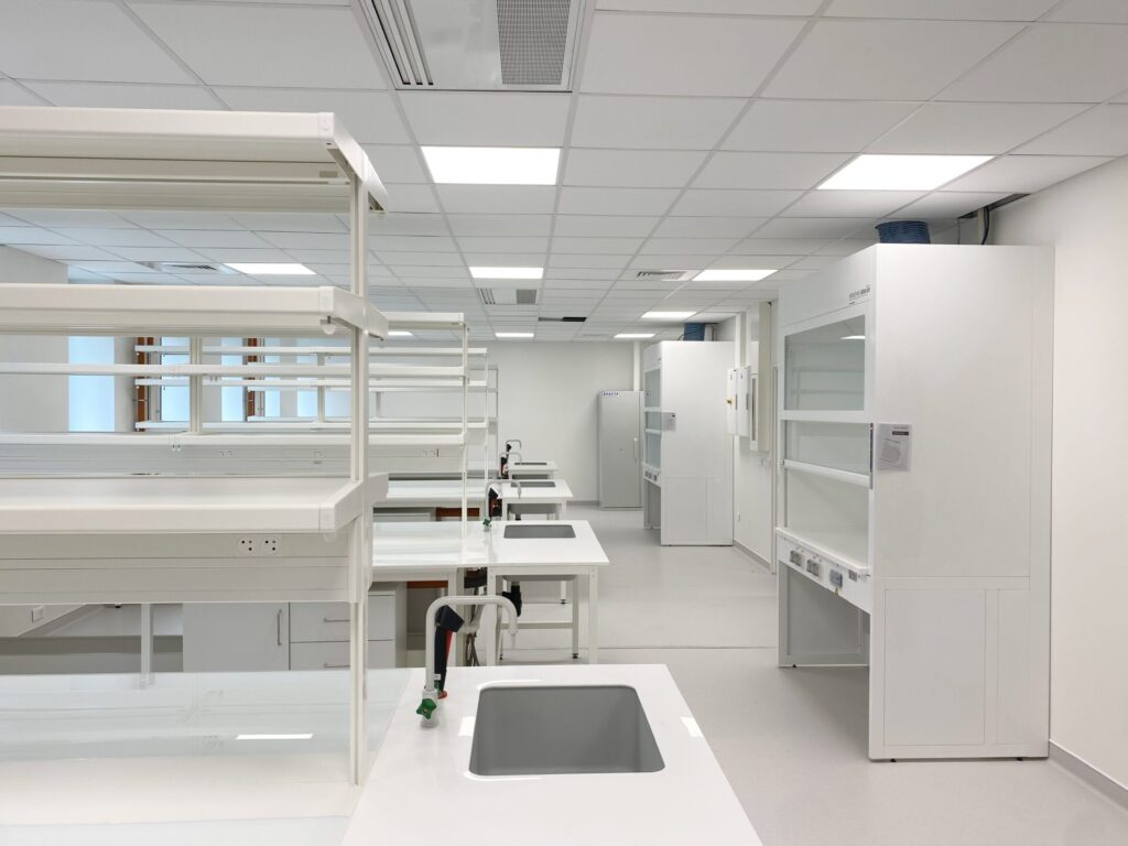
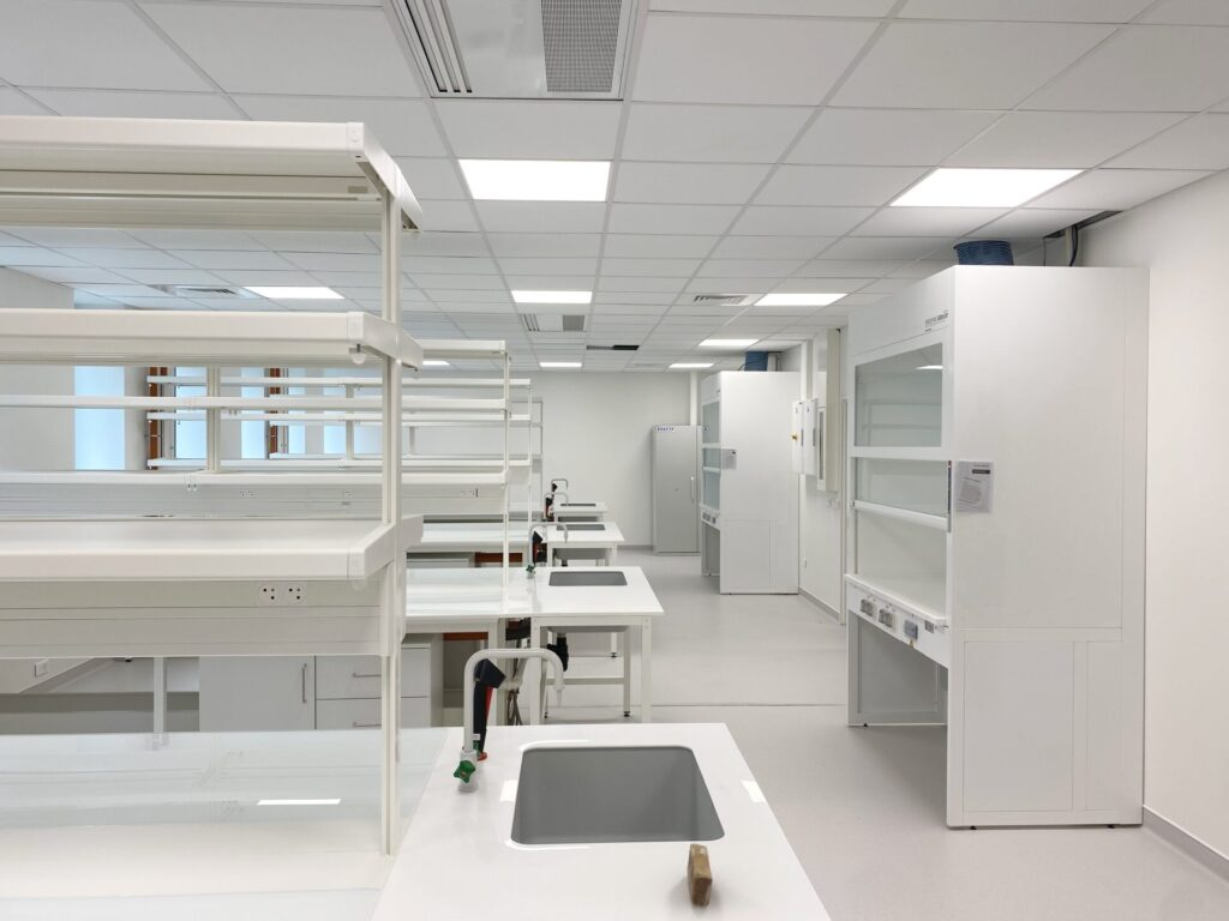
+ soap bar (699, 873)
